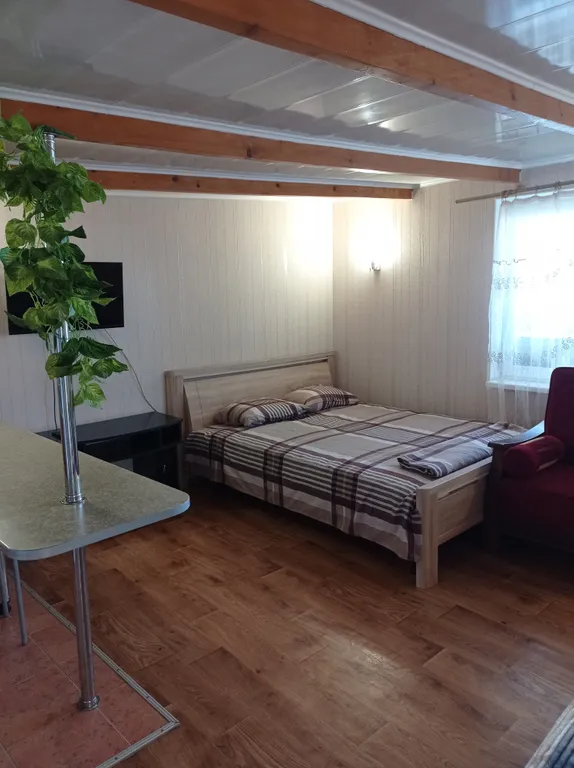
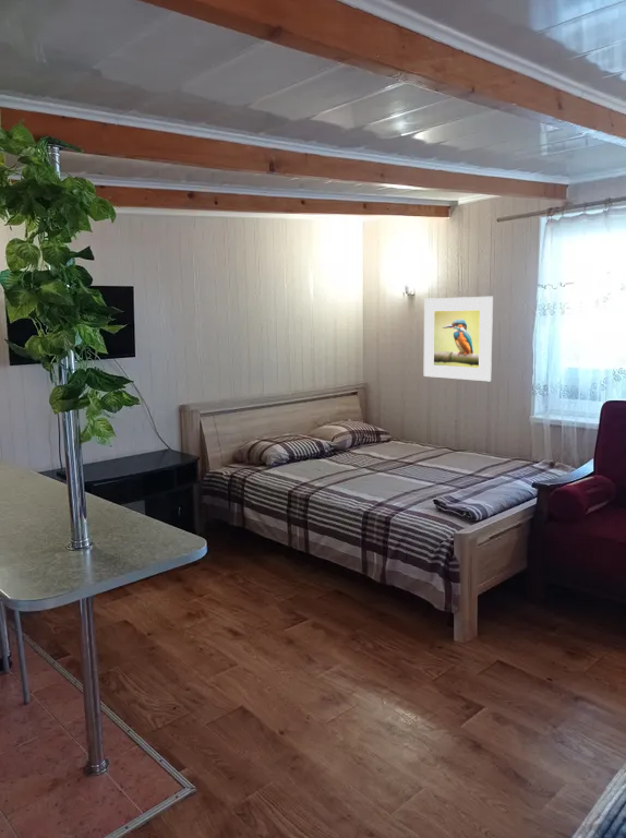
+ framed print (456, 338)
